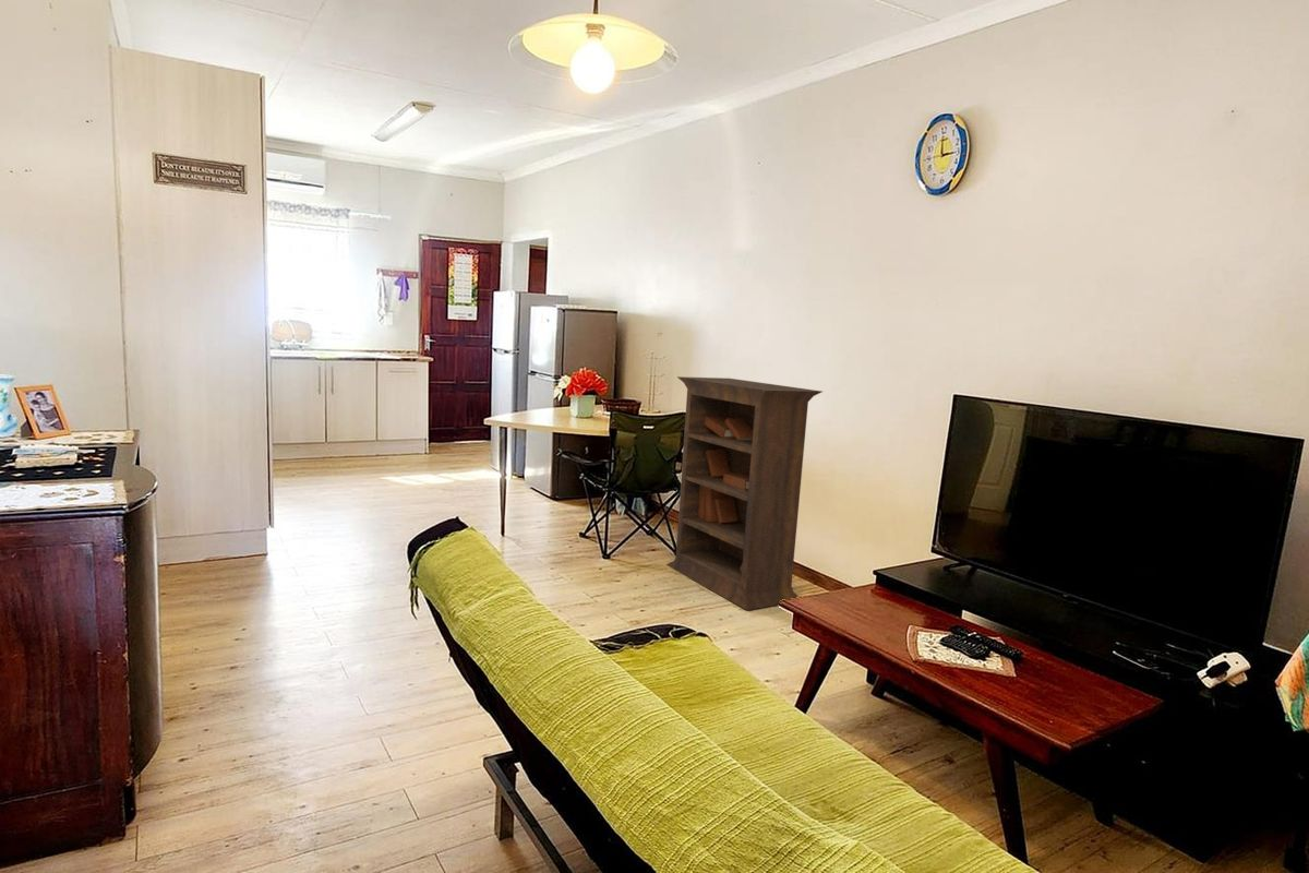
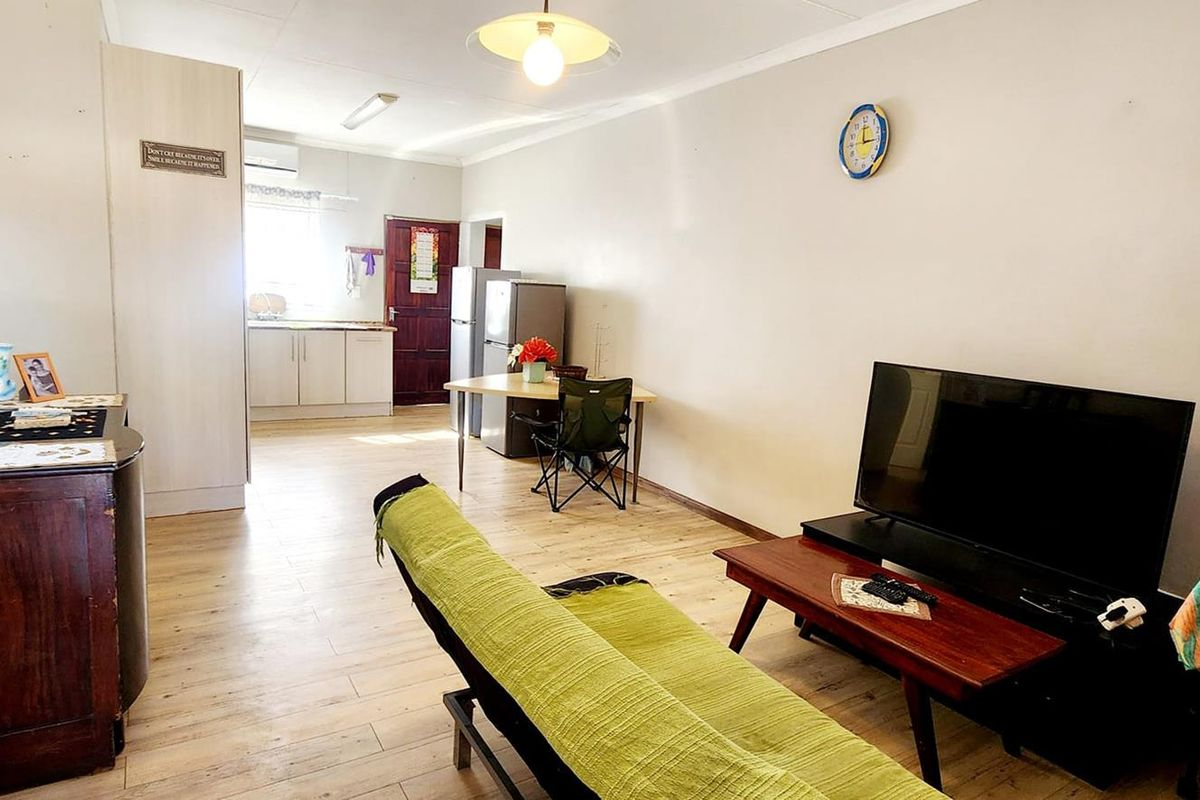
- bookcase (737, 485)
